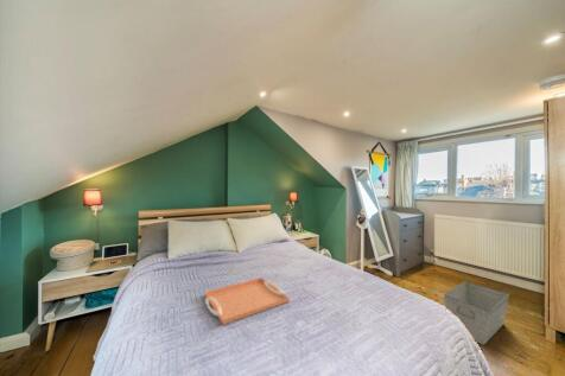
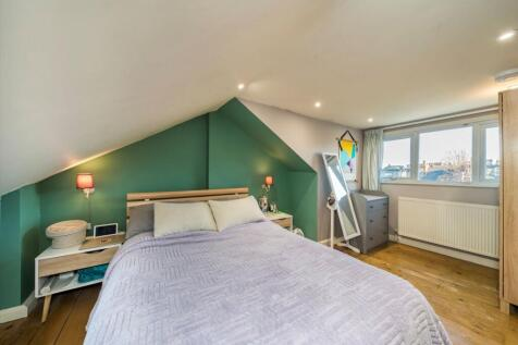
- storage bin (476, 310)
- serving tray (246, 297)
